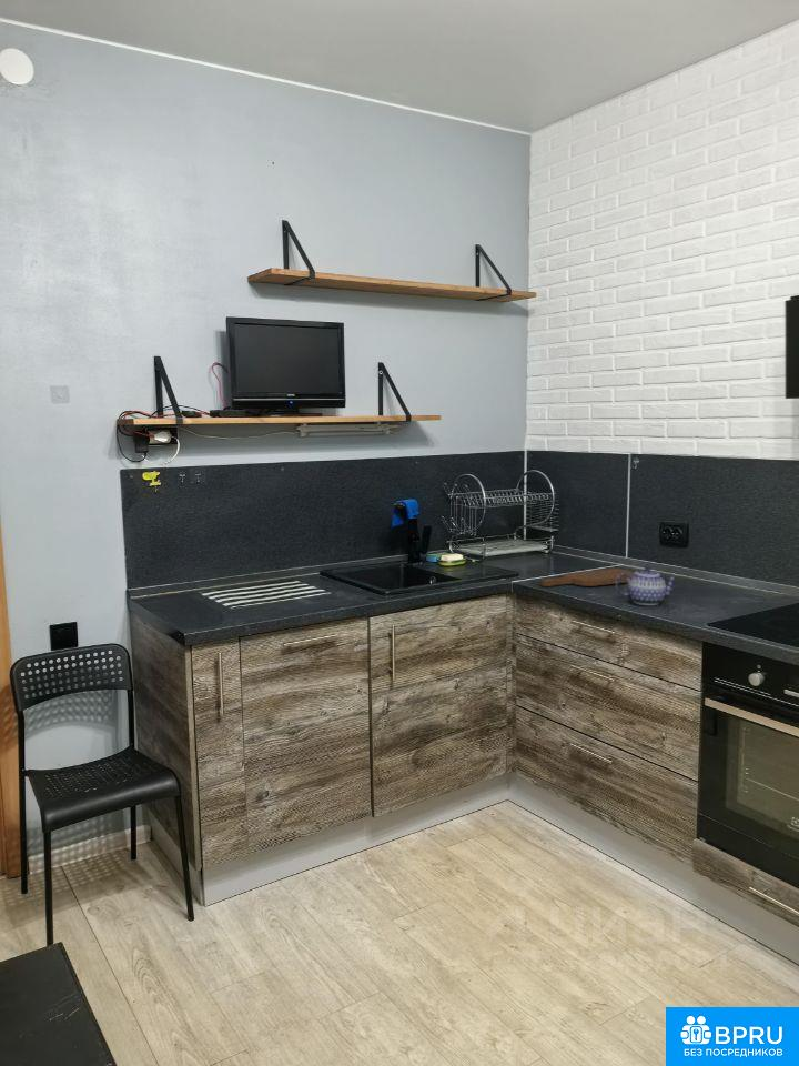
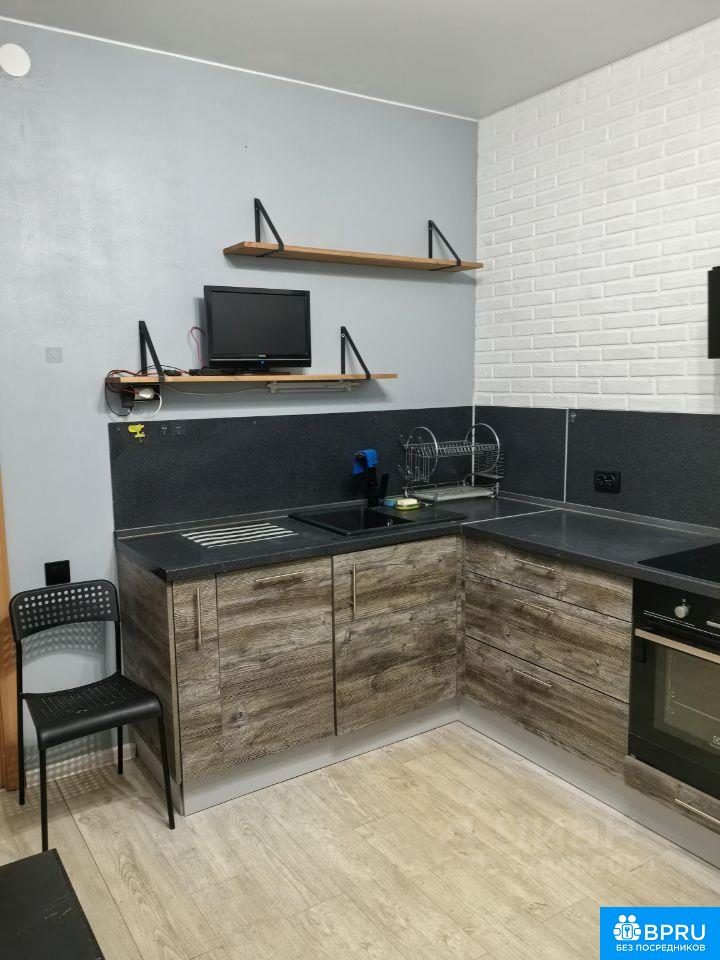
- cutting board (587, 579)
- teapot (646, 584)
